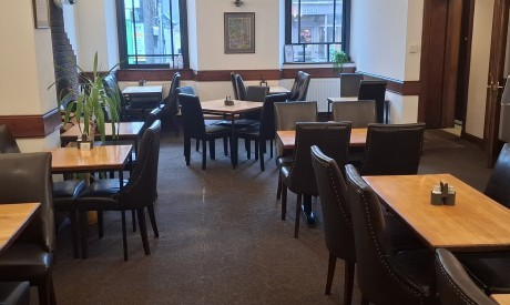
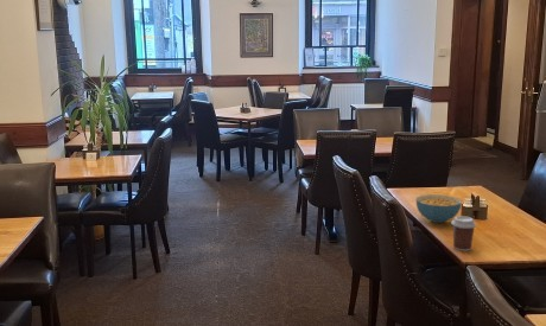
+ coffee cup (463, 232)
+ cereal bowl (437, 210)
